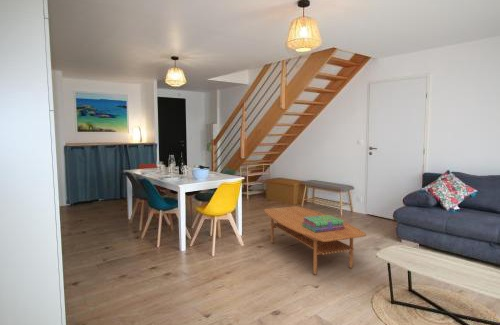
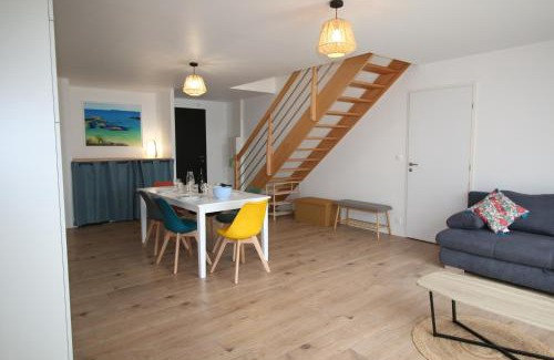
- stack of books (322, 223)
- coffee table (307, 237)
